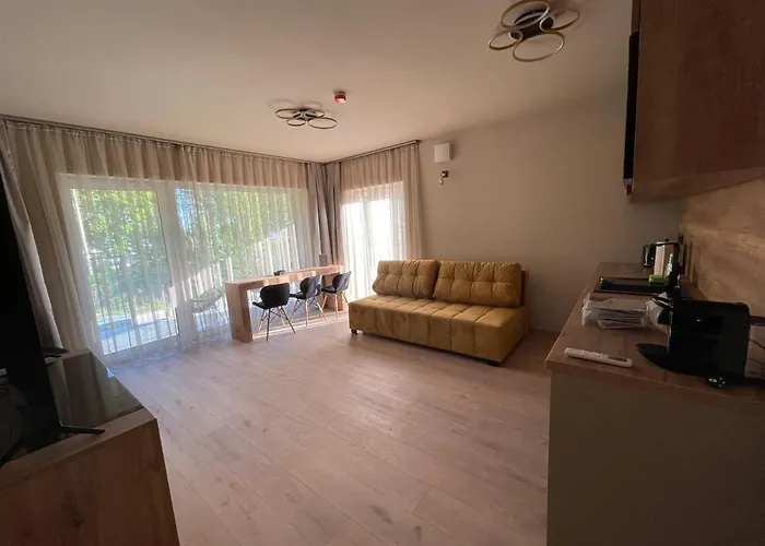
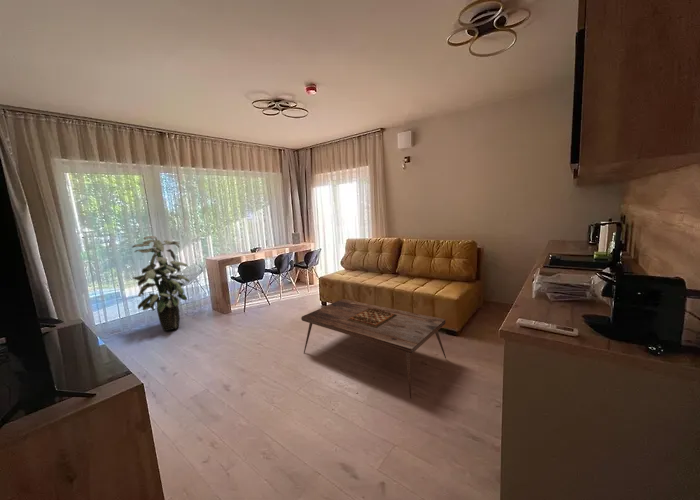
+ coffee table (370, 334)
+ indoor plant (161, 283)
